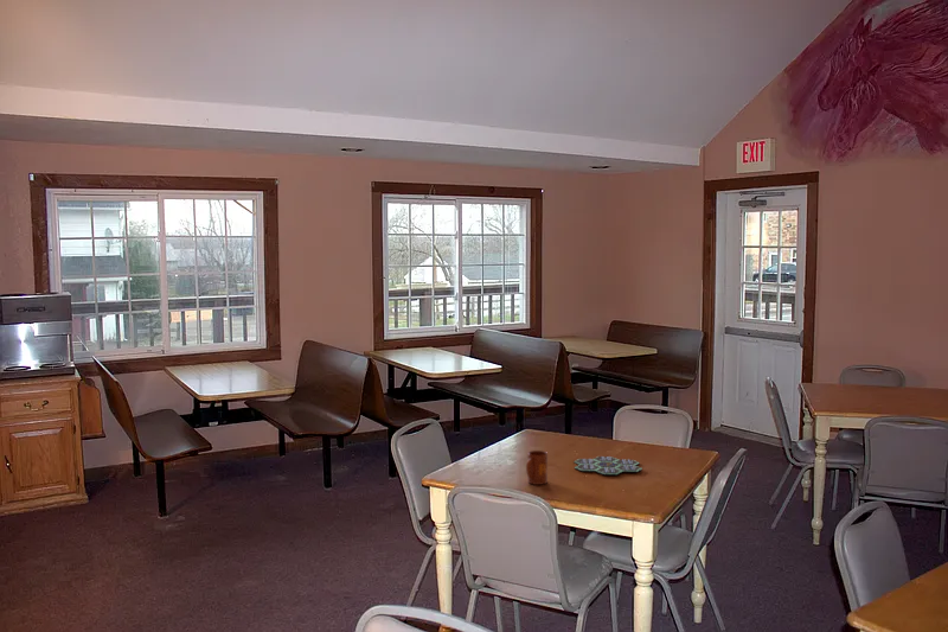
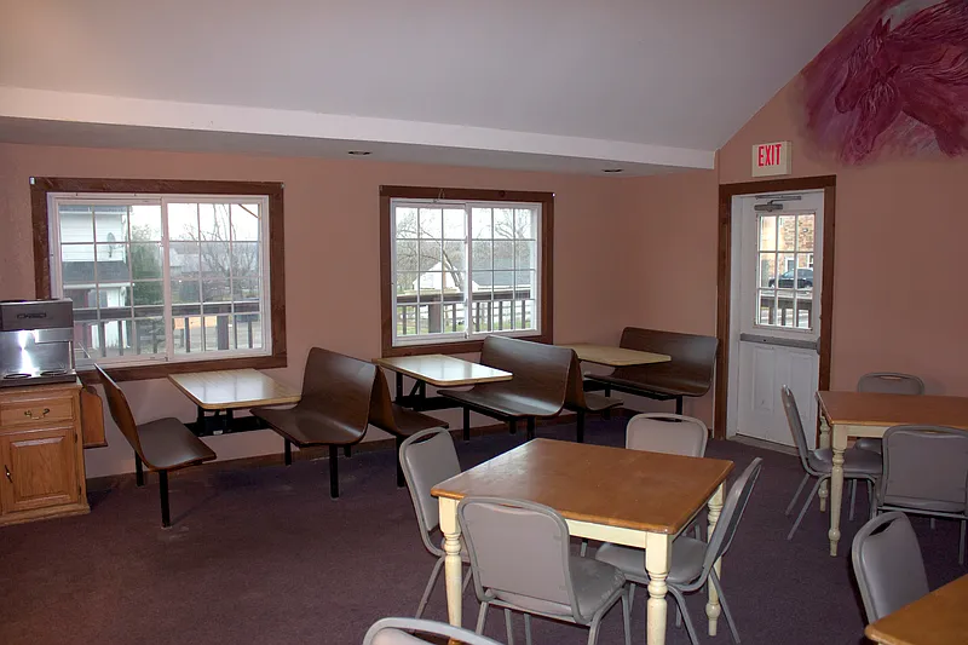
- mug (534, 468)
- board game (607, 465)
